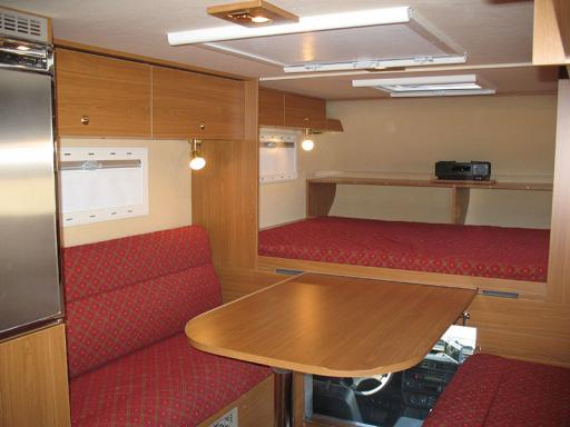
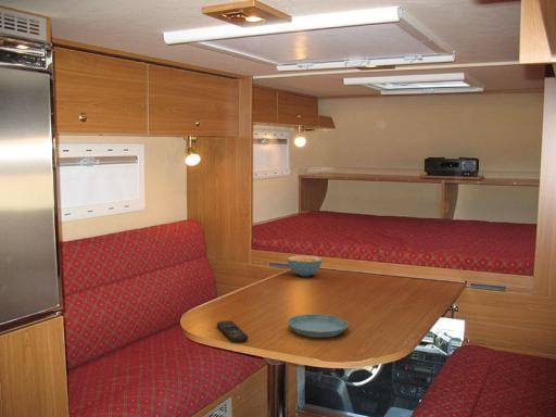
+ saucer (317, 326)
+ remote control (231, 330)
+ cereal bowl (304, 266)
